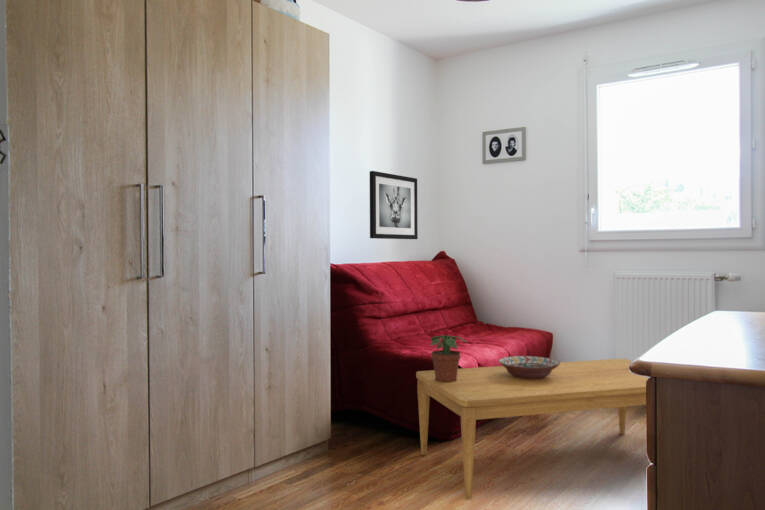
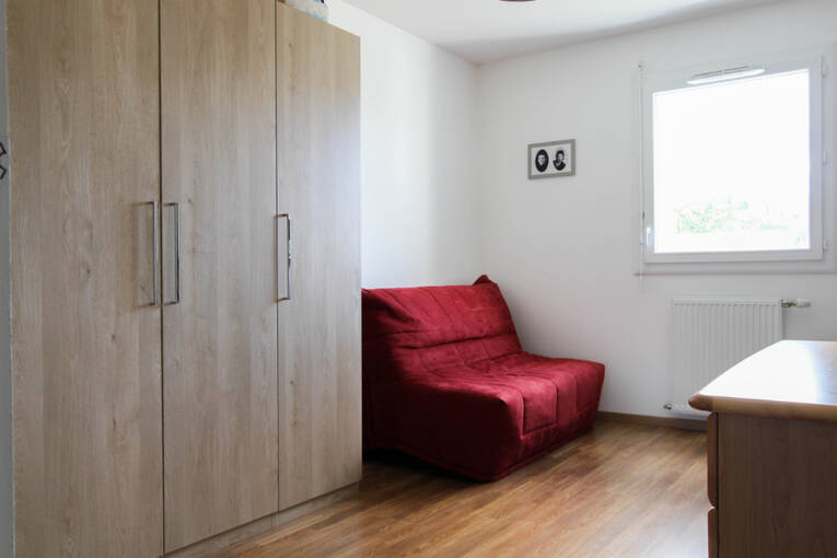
- potted plant (447, 358)
- coffee table (556, 412)
- wall art (394, 206)
- decorative bowl (528, 368)
